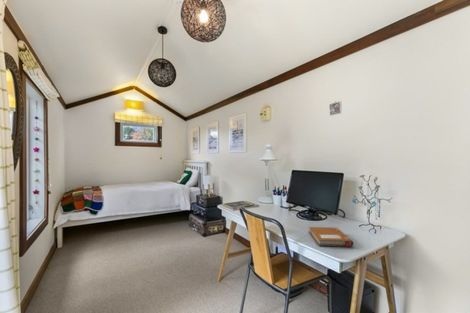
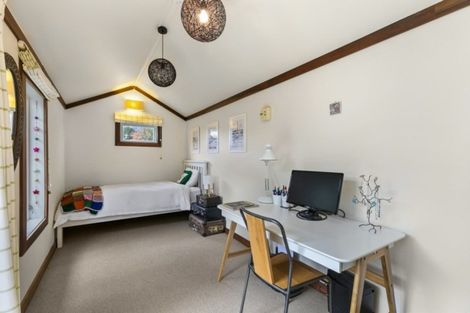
- notebook (329, 236)
